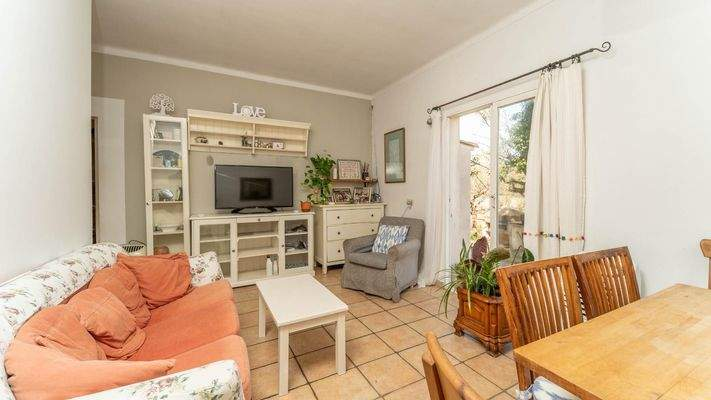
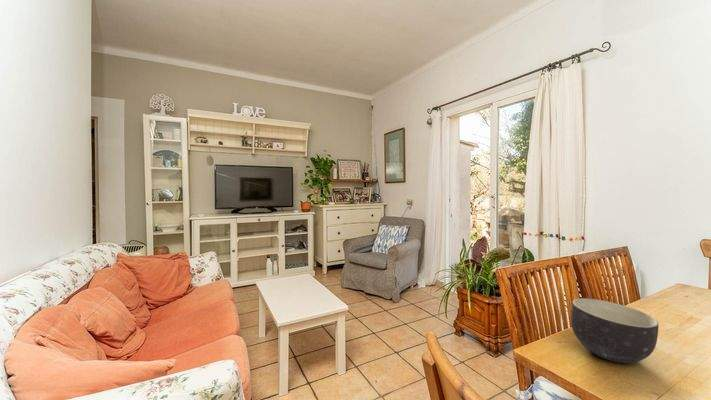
+ bowl (611, 331)
